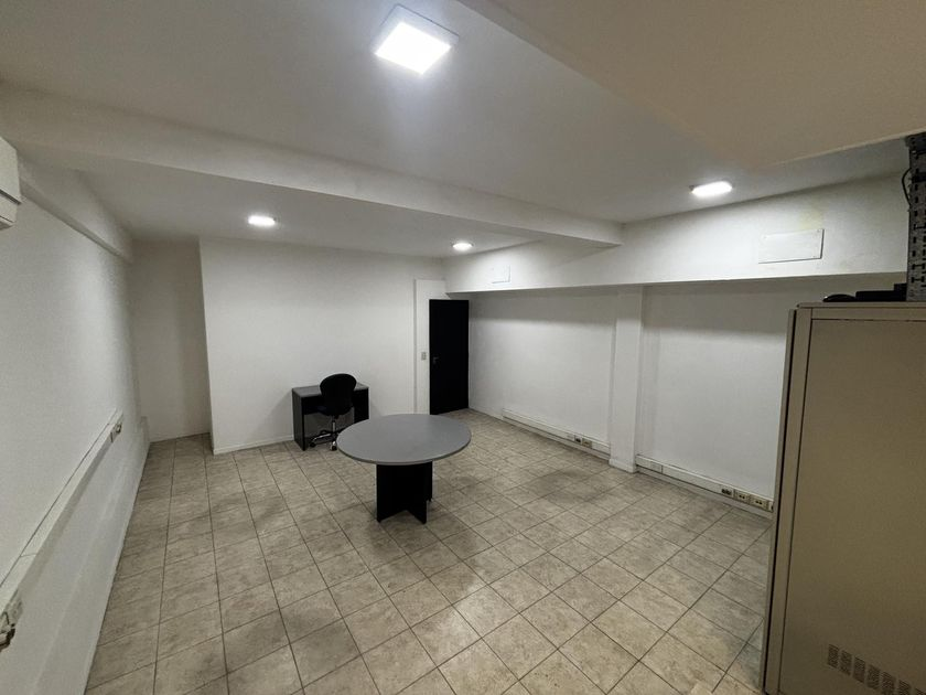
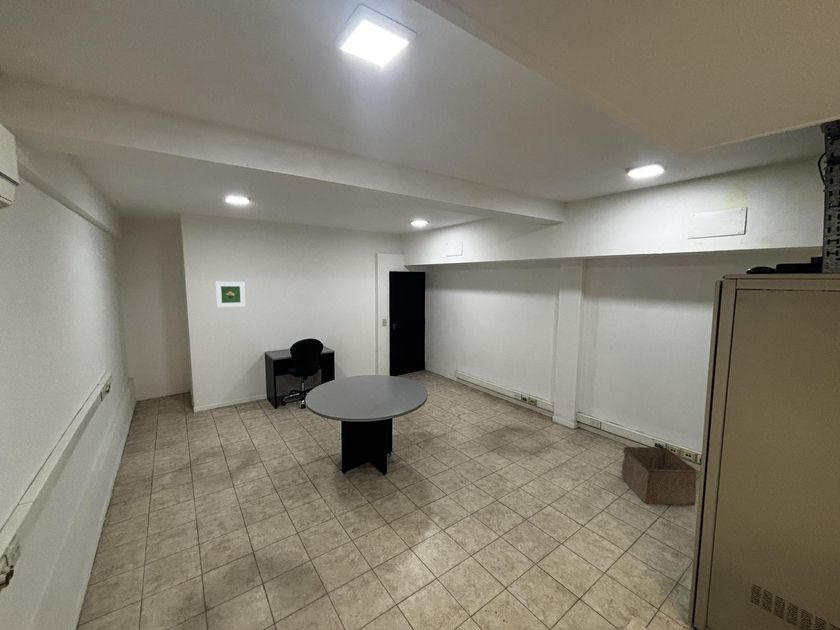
+ storage bin (656, 474)
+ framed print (230, 294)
